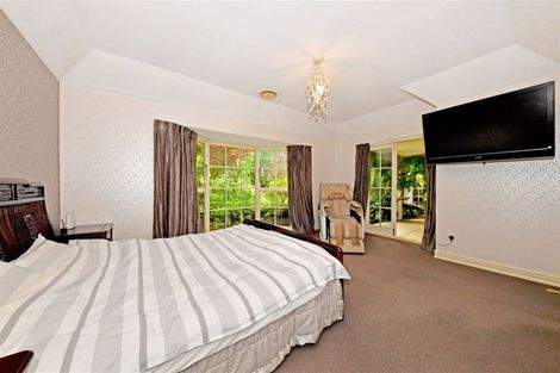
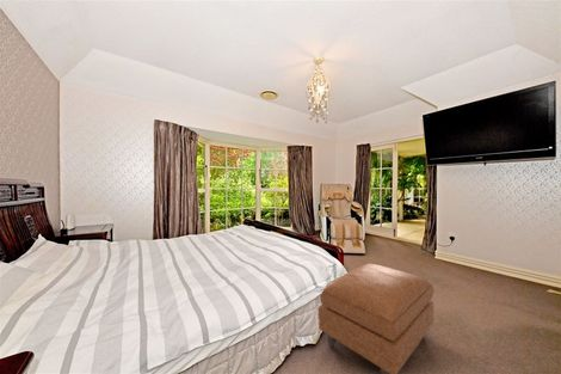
+ ottoman (377, 307)
